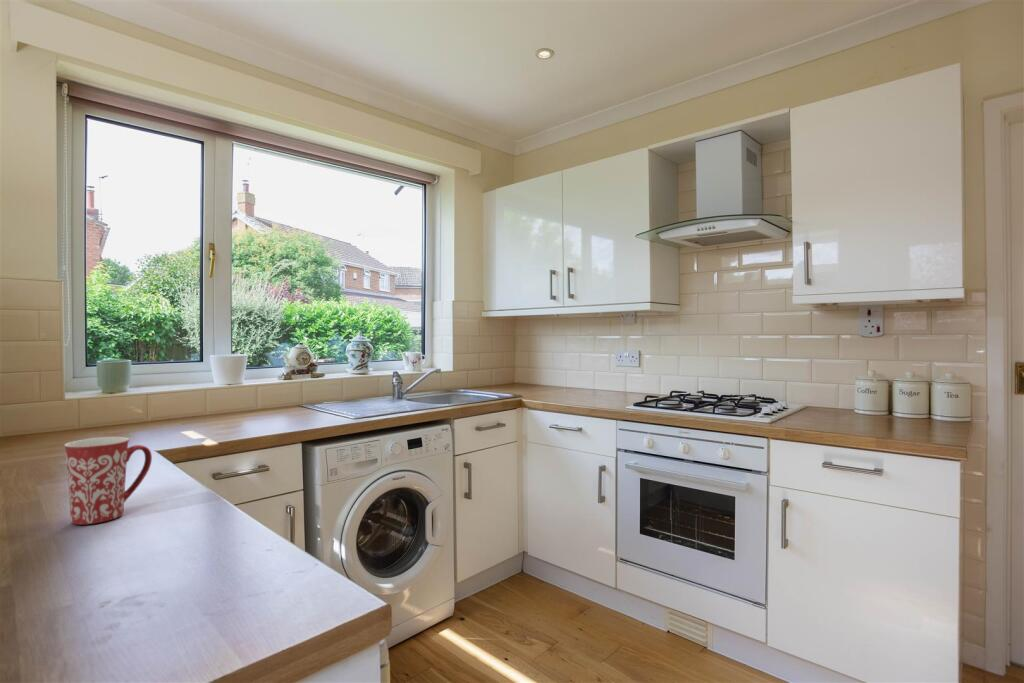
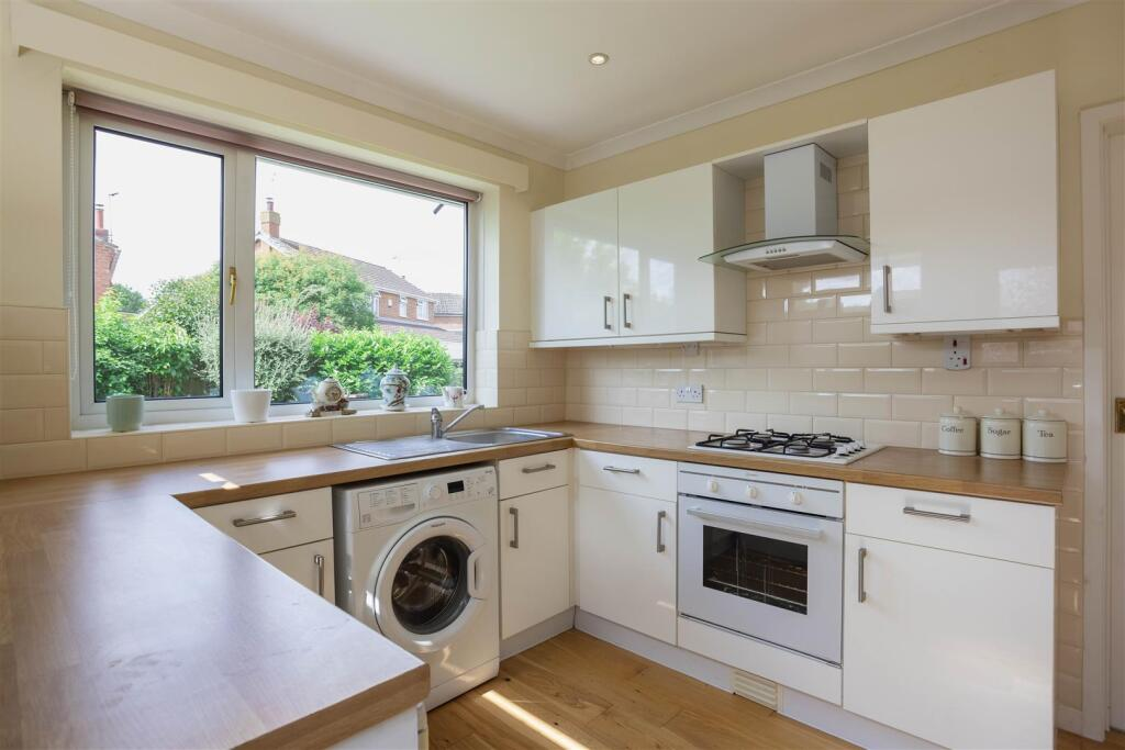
- mug (110, 477)
